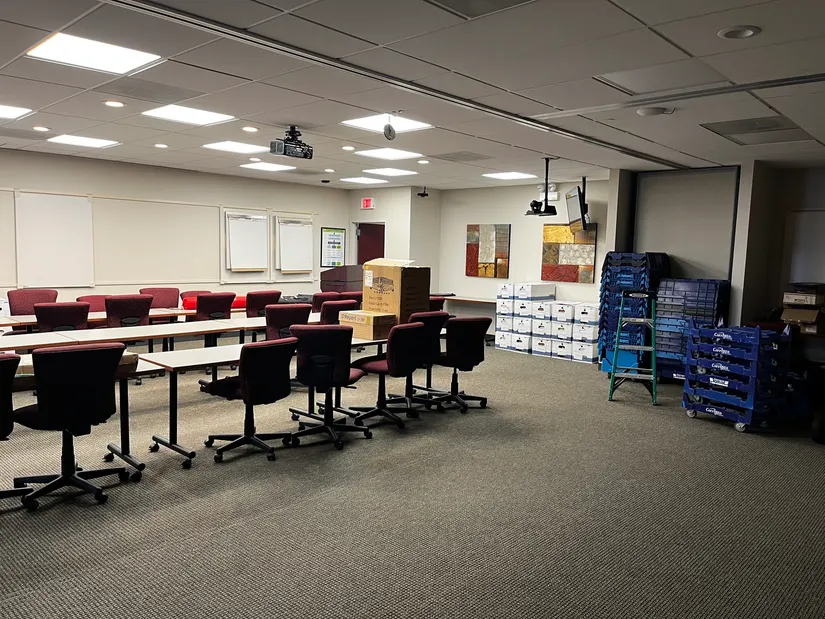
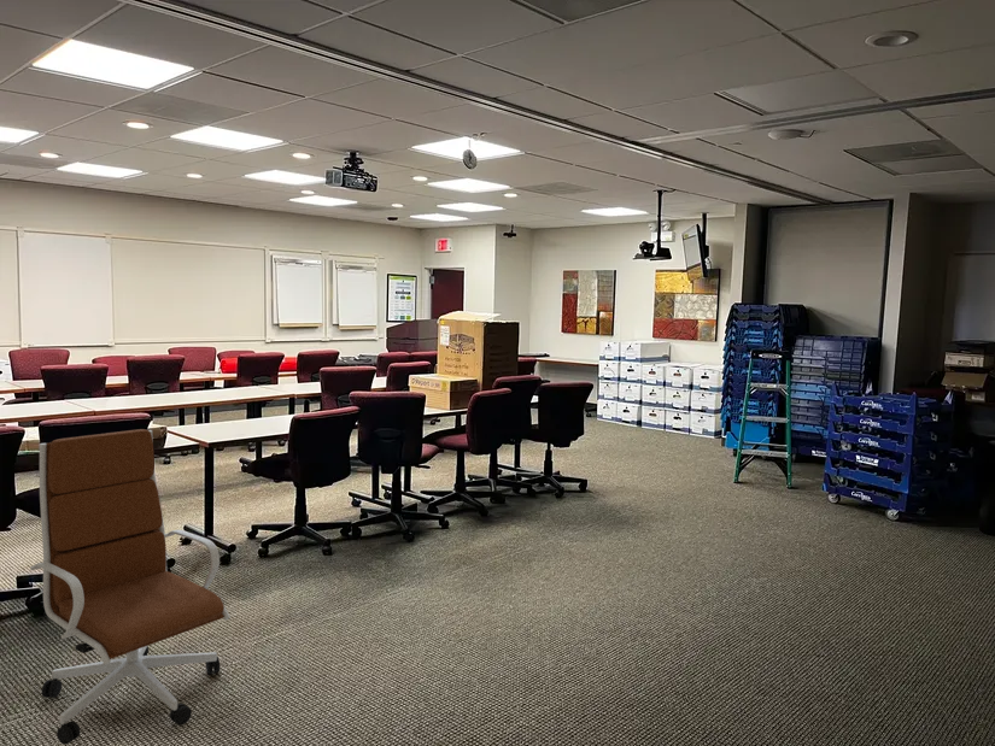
+ office chair (134, 572)
